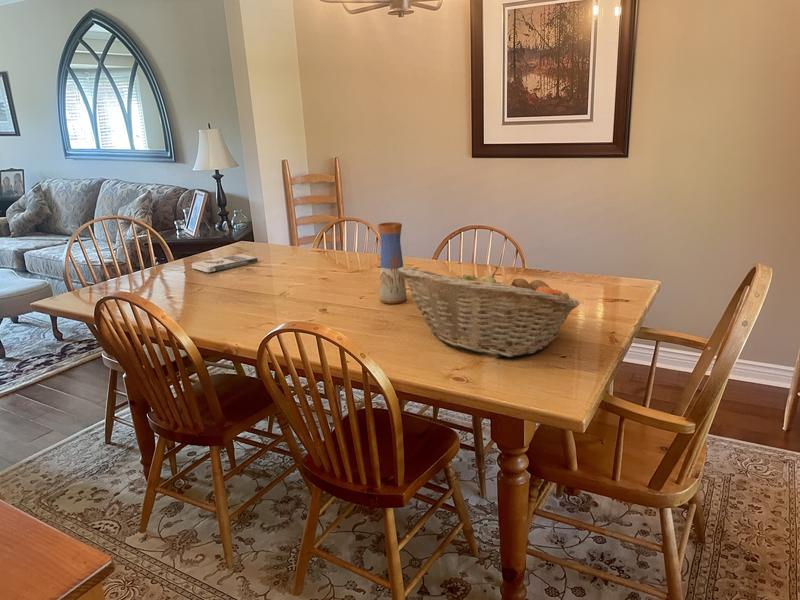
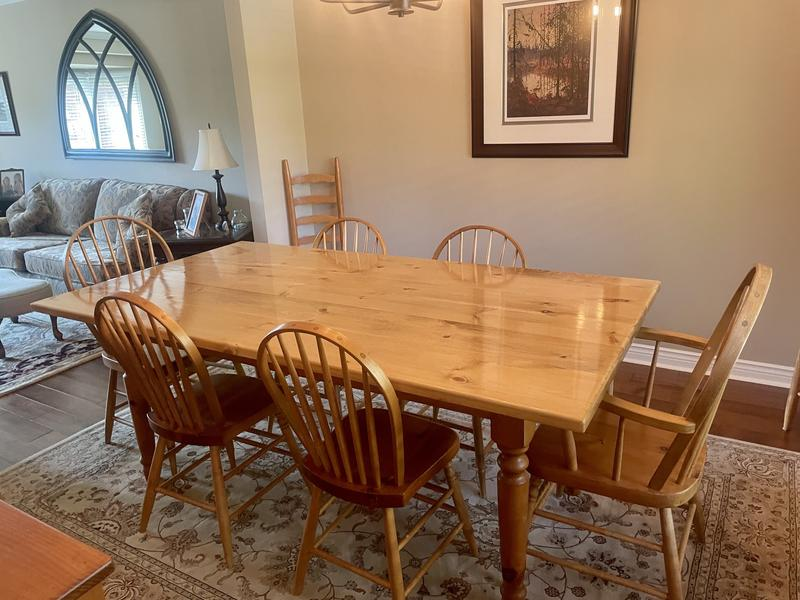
- fruit basket (484, 300)
- vase (391, 262)
- book (225, 262)
